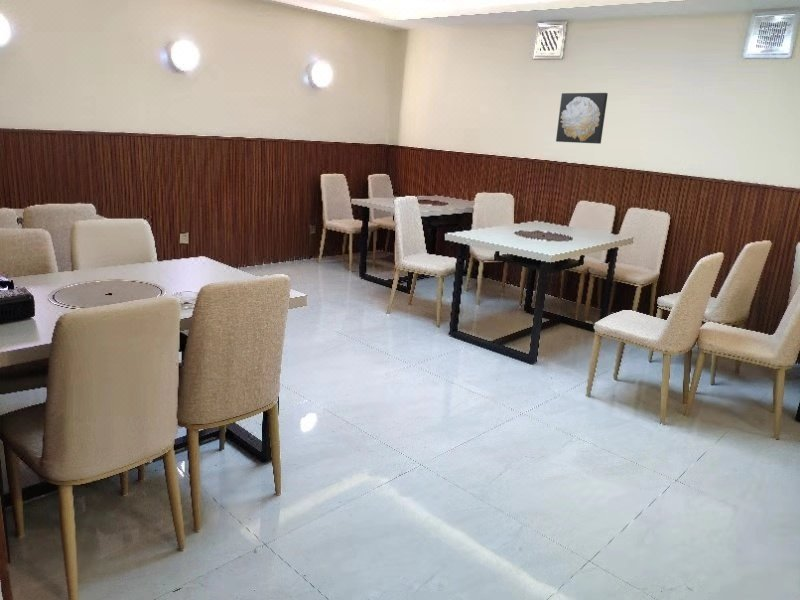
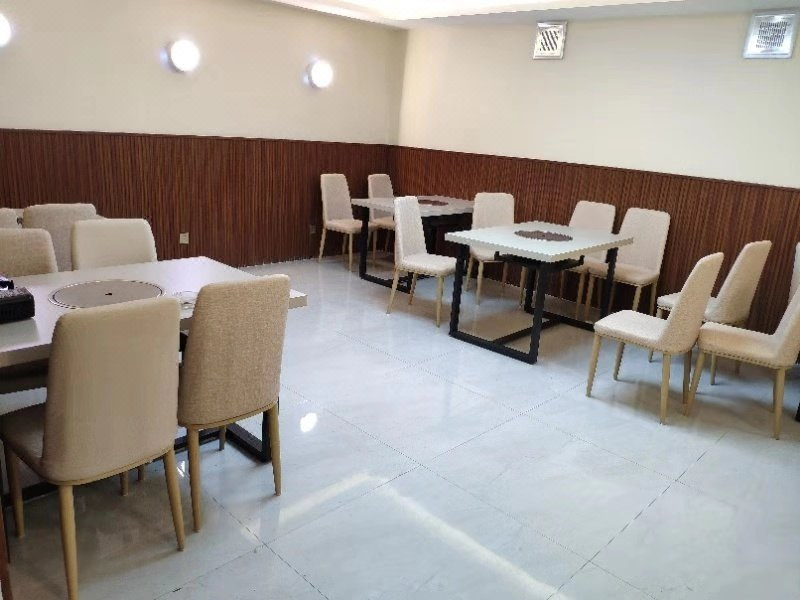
- wall art (581, 118)
